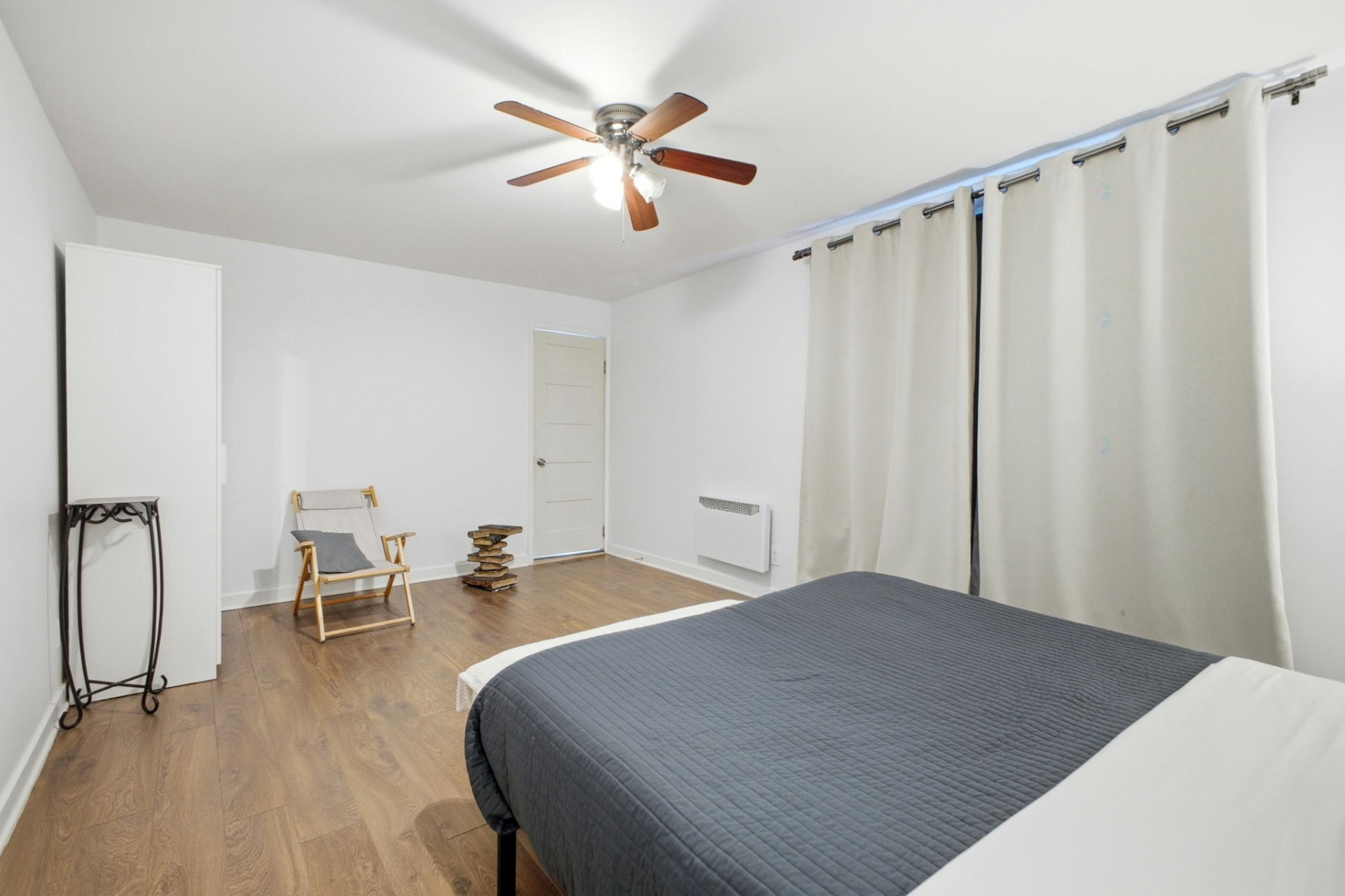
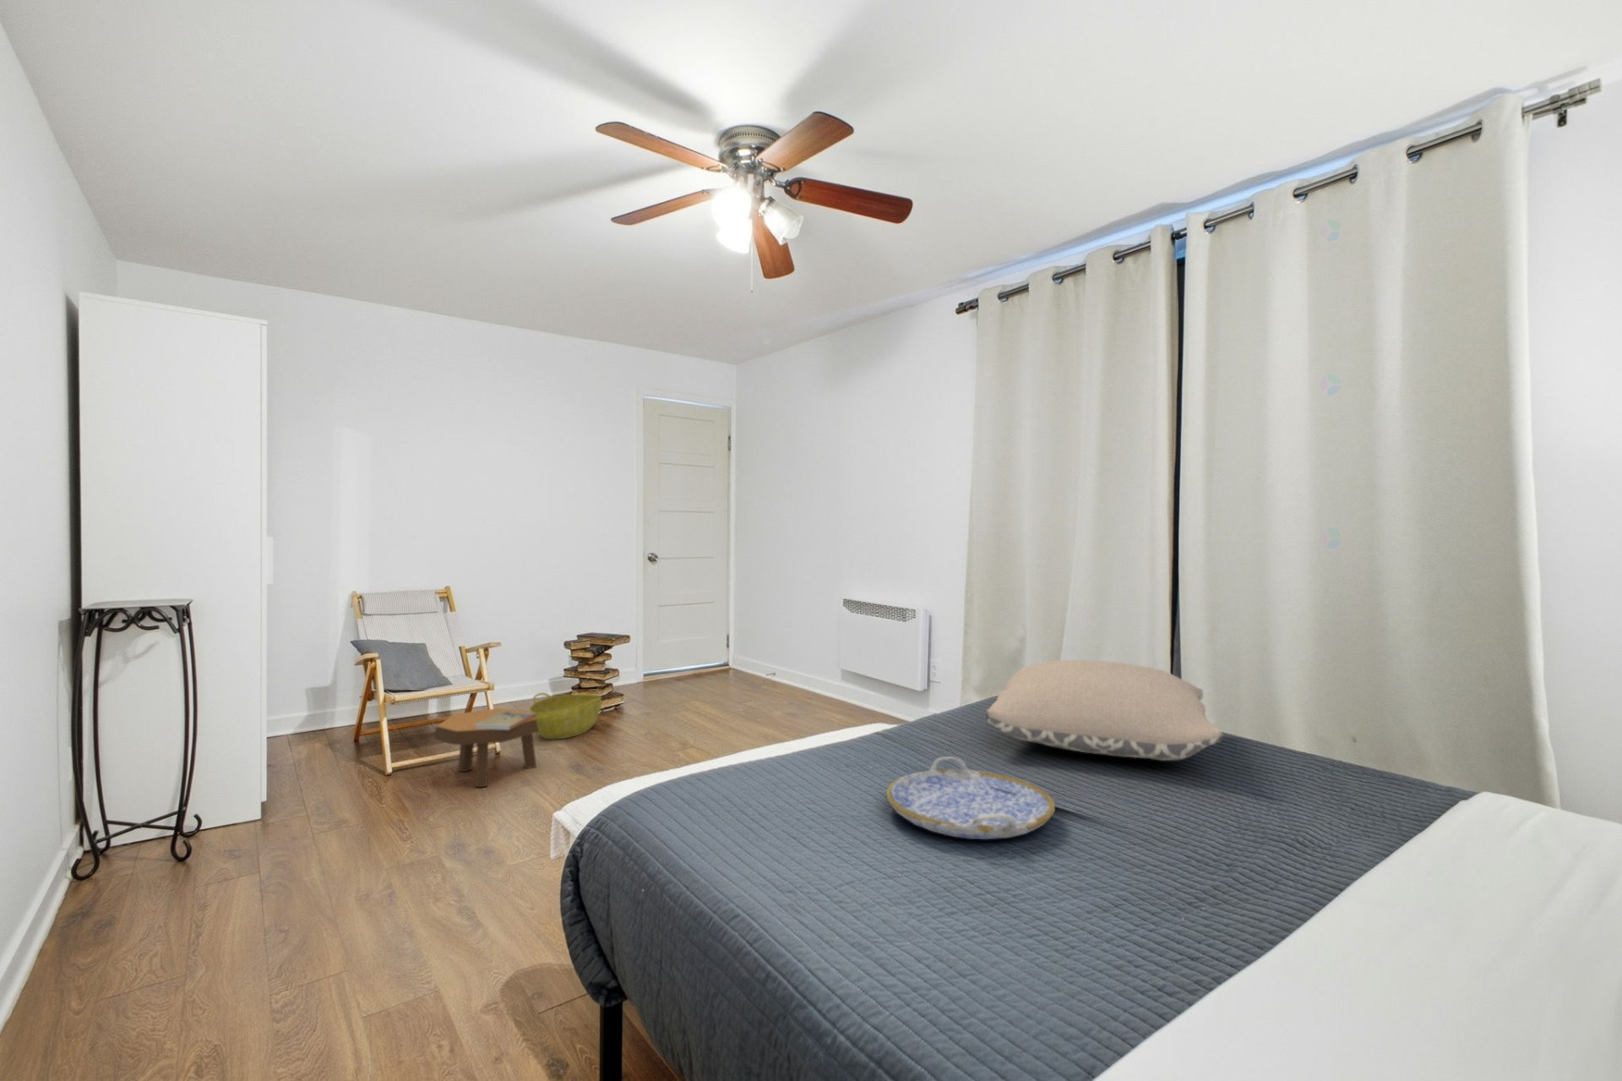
+ footstool (487, 747)
+ basket (566, 713)
+ pillow (1101, 702)
+ book (505, 720)
+ serving tray (968, 799)
